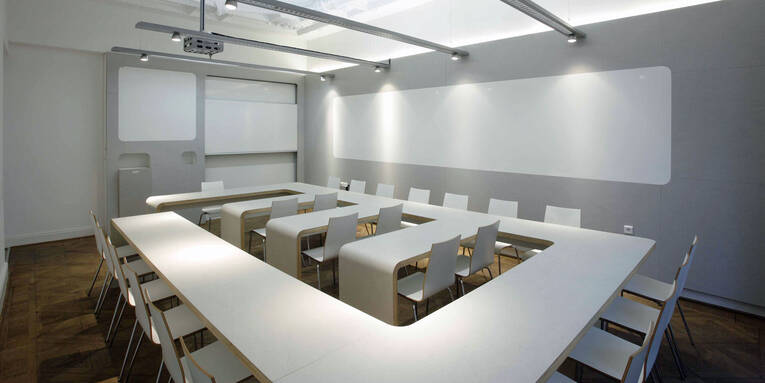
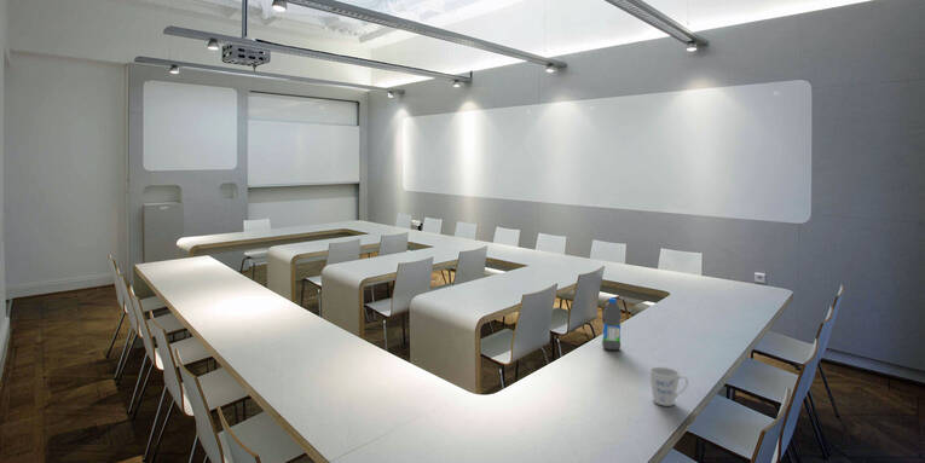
+ mug (667, 387)
+ water bottle (612, 323)
